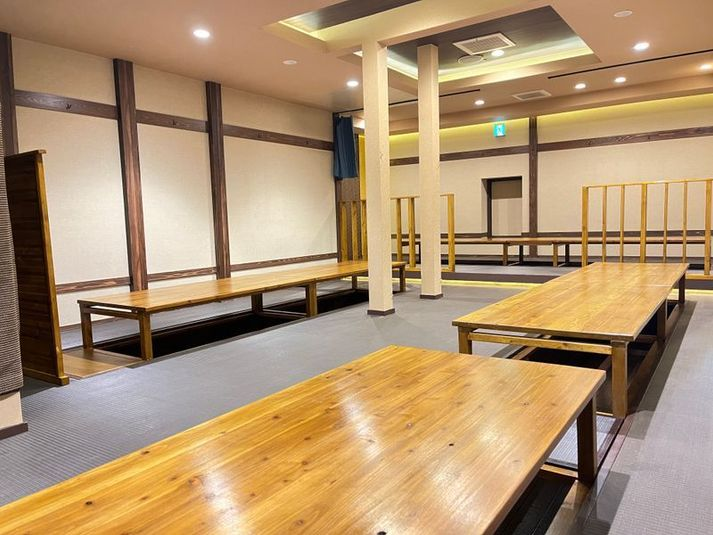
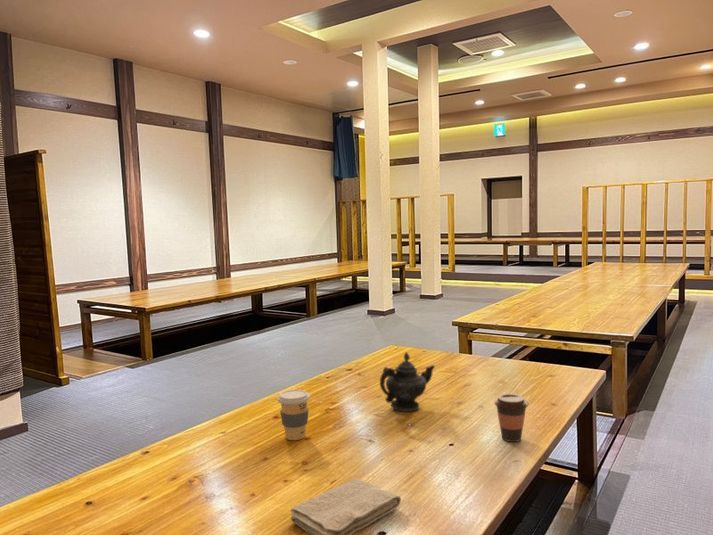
+ teapot (407, 379)
+ washcloth (345, 506)
+ coffee cup (294, 415)
+ coffee cup (511, 418)
